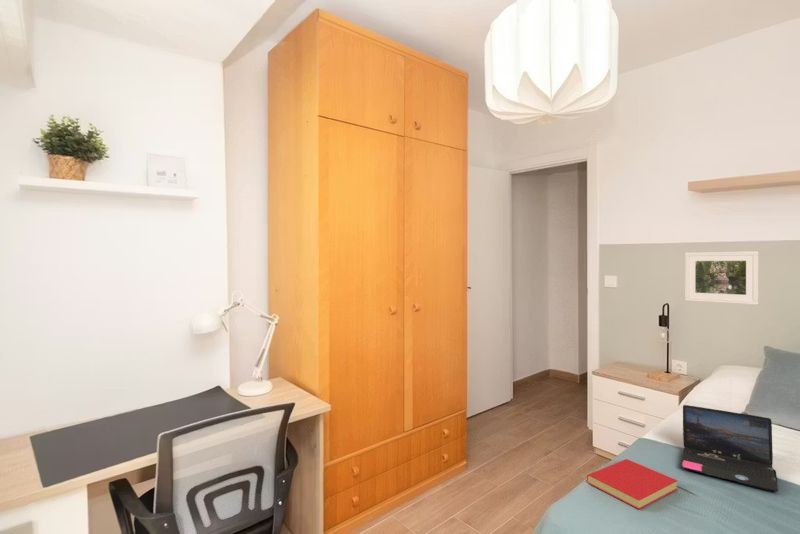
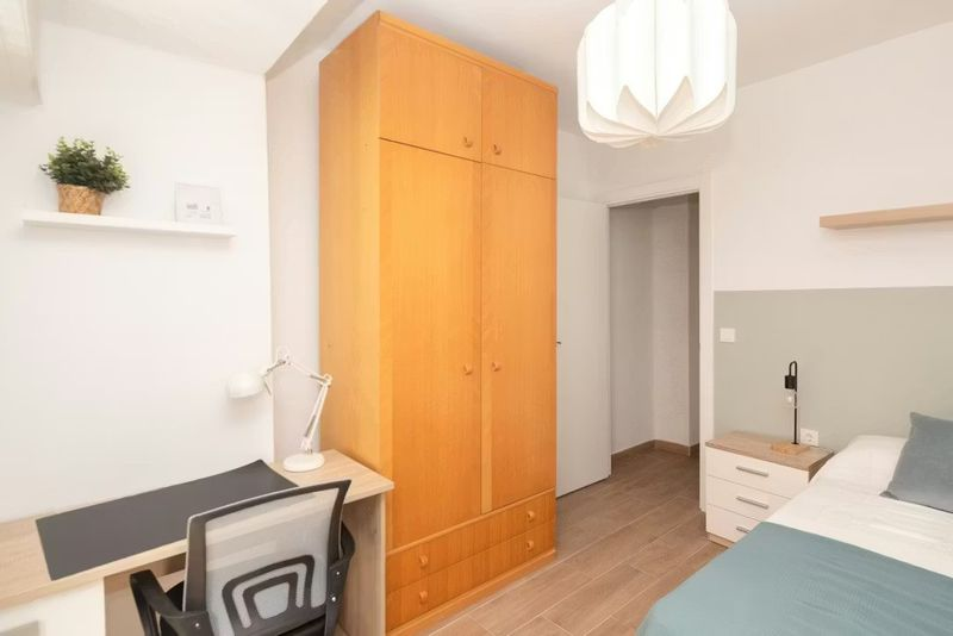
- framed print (720, 277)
- book (631, 481)
- laptop (725, 444)
